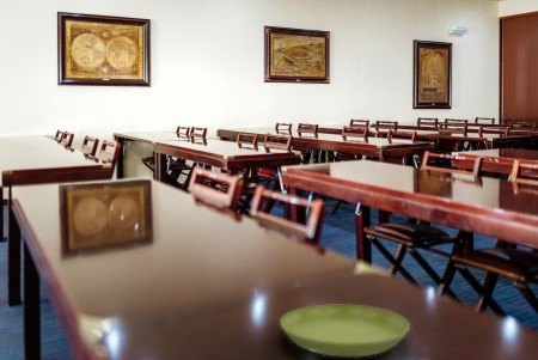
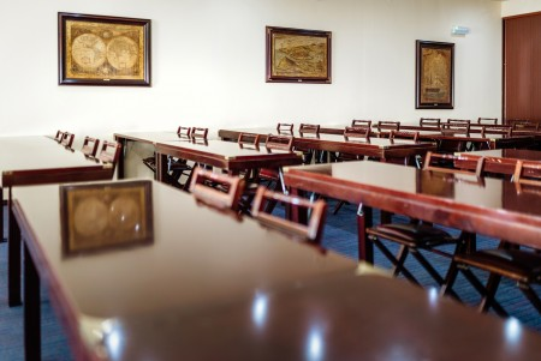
- saucer (343, 330)
